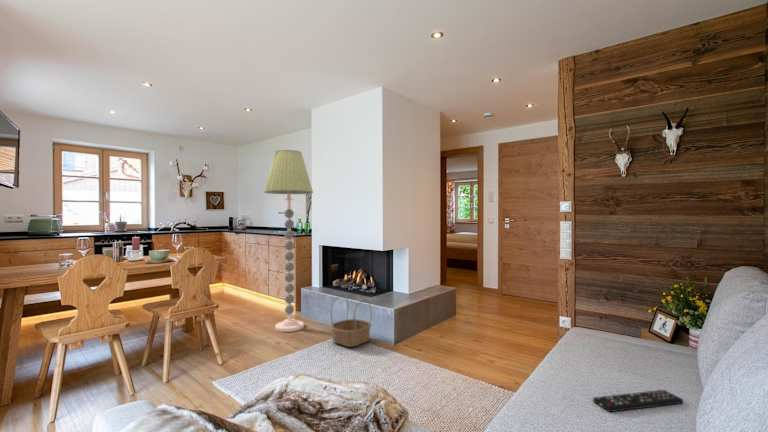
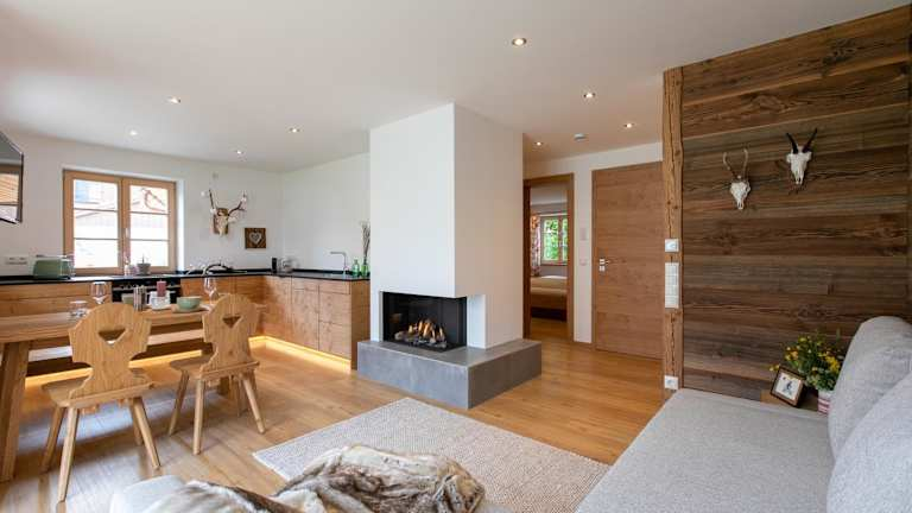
- basket (350, 320)
- floor lamp (289, 239)
- remote control (637, 399)
